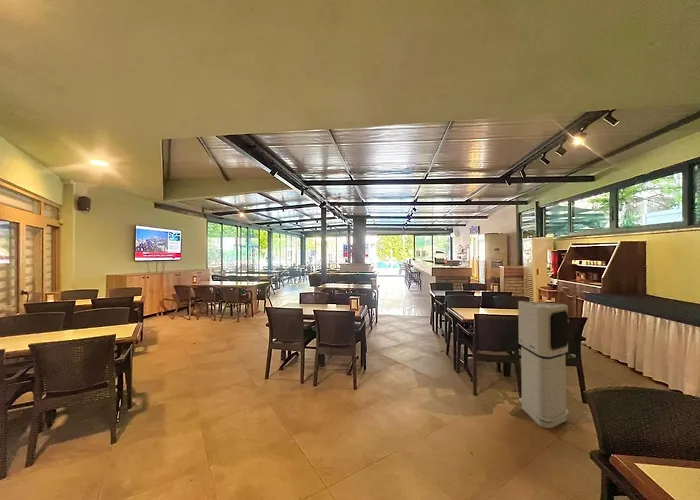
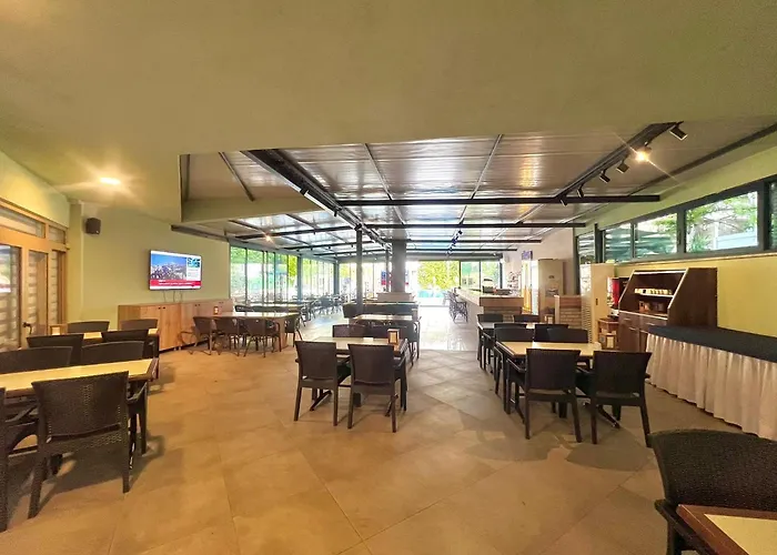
- air purifier (538, 359)
